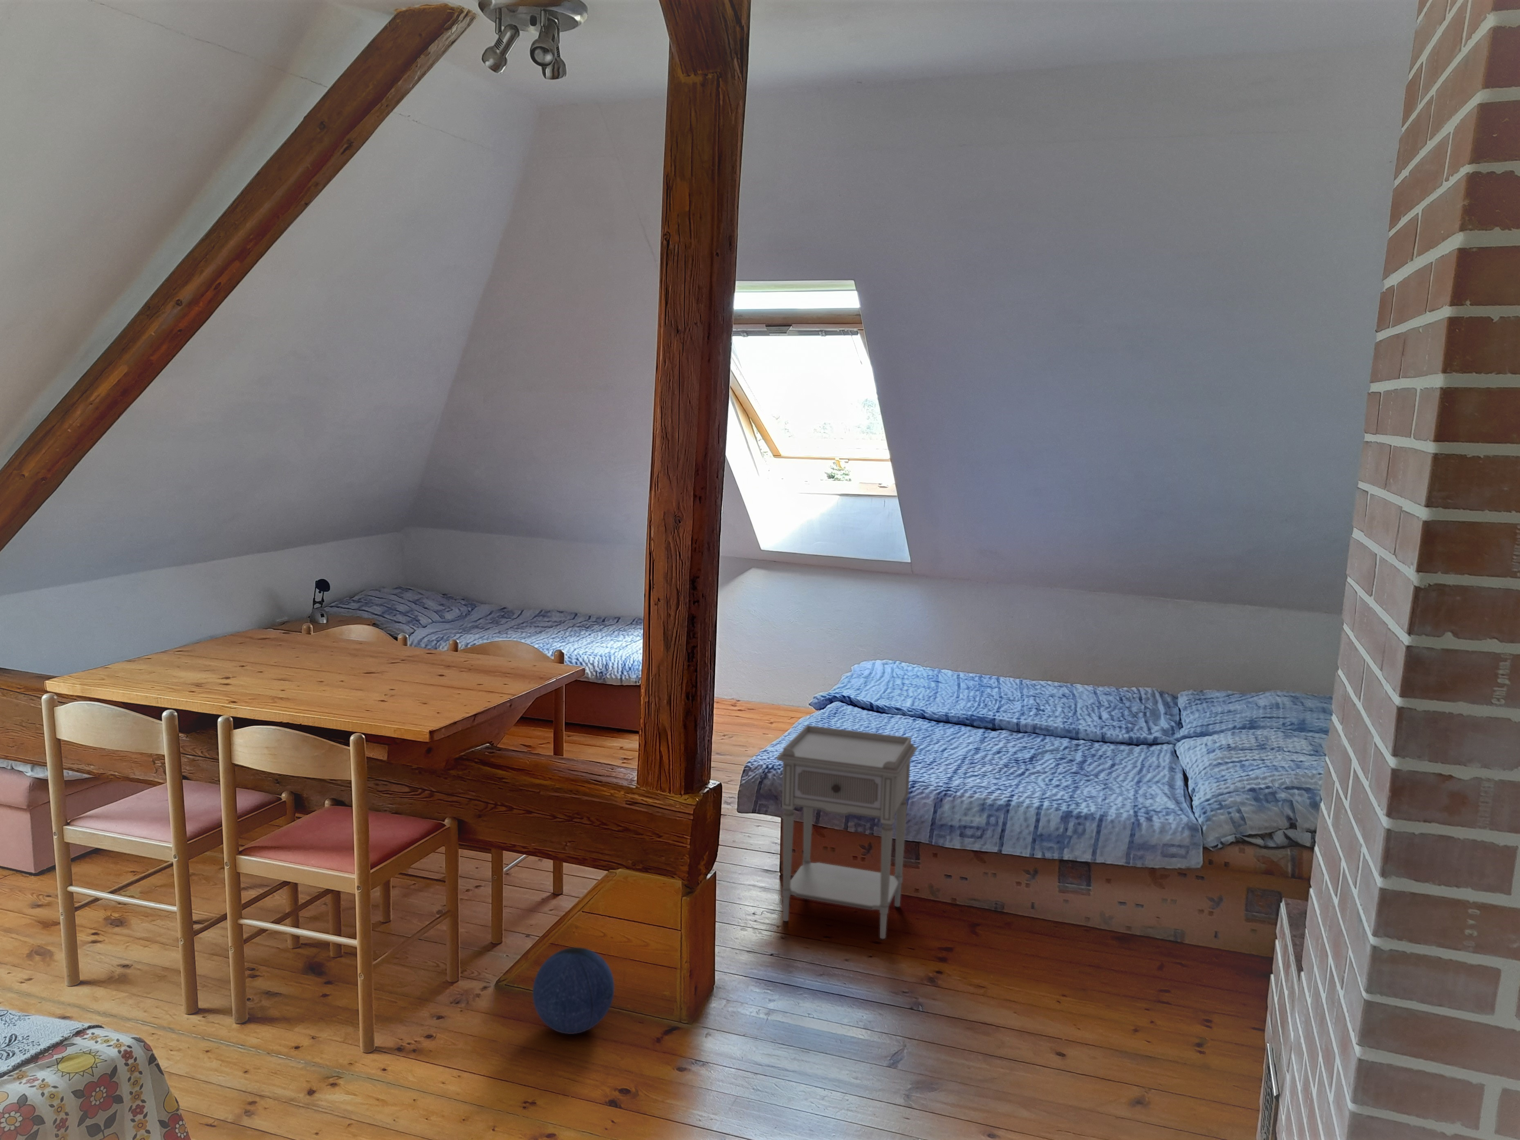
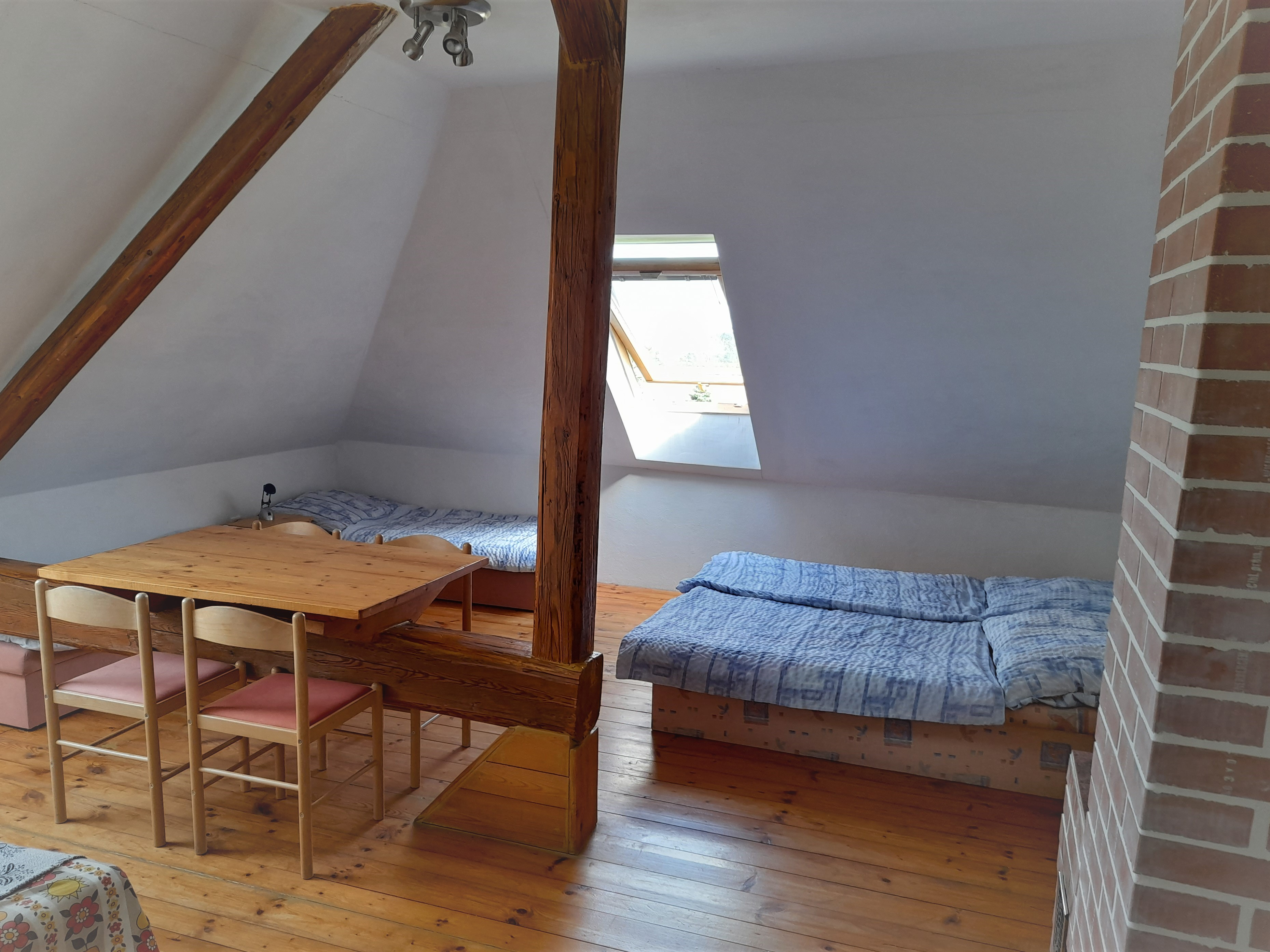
- ball (573, 990)
- nightstand (846, 815)
